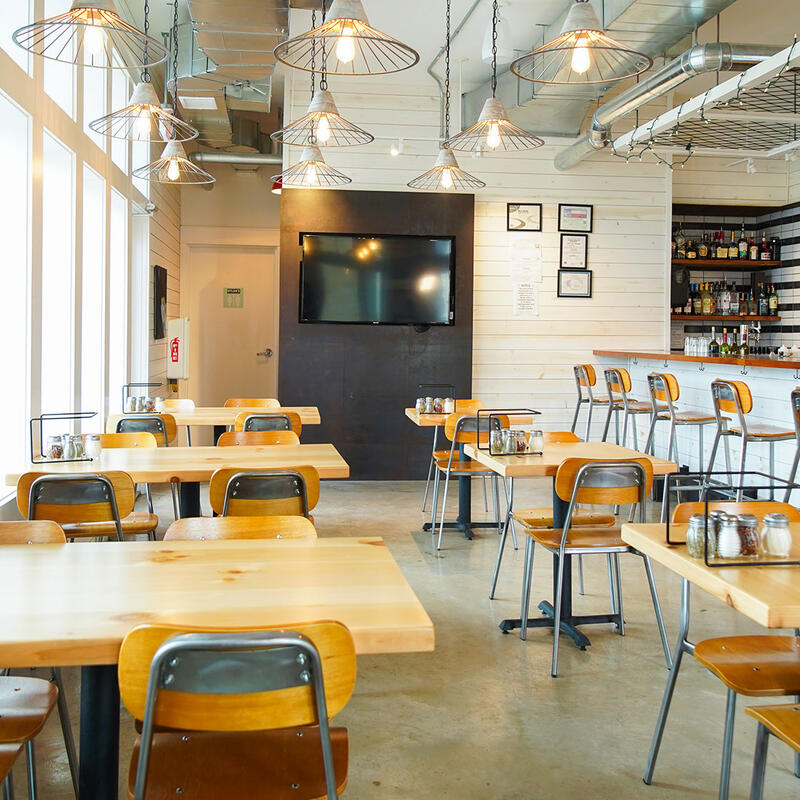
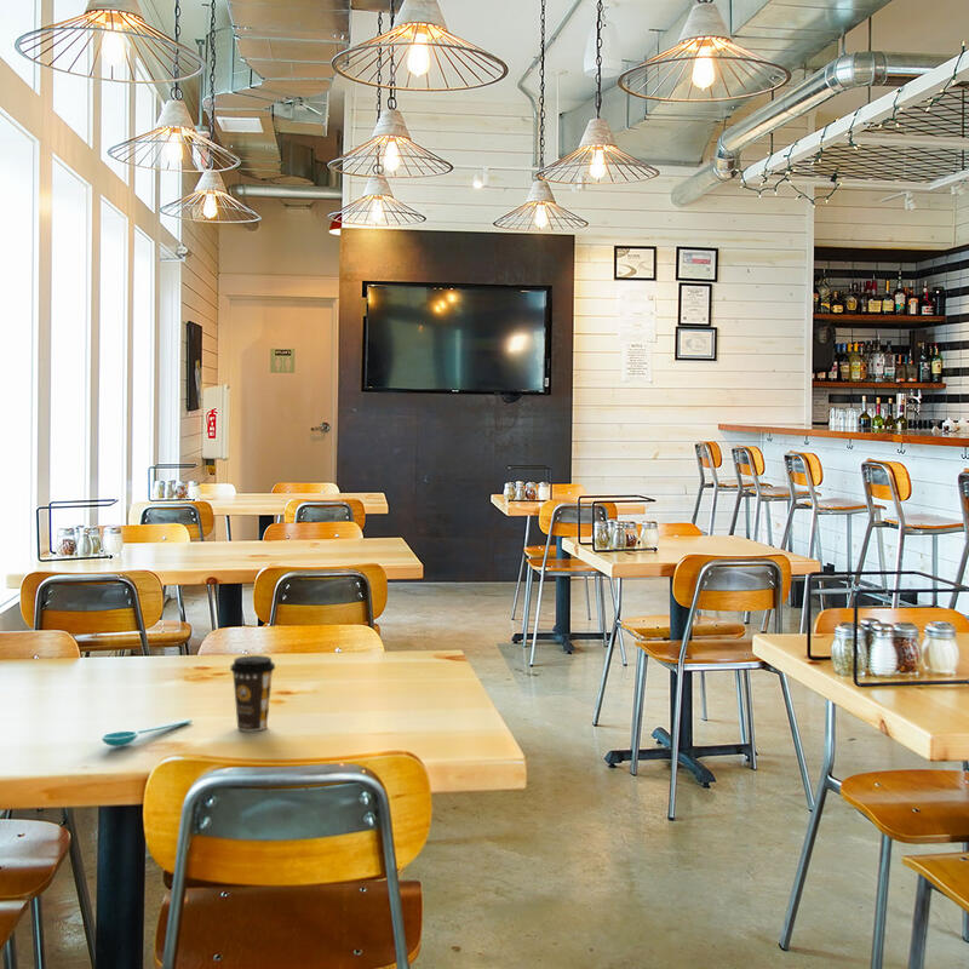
+ coffee cup (252, 693)
+ spoon (148, 729)
